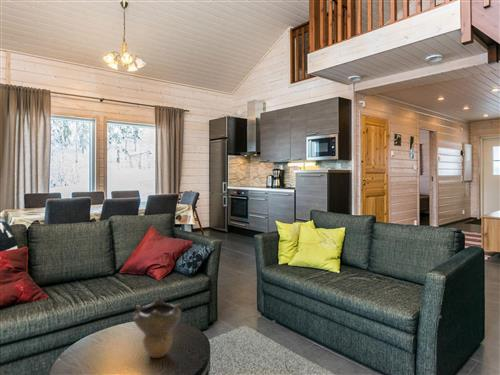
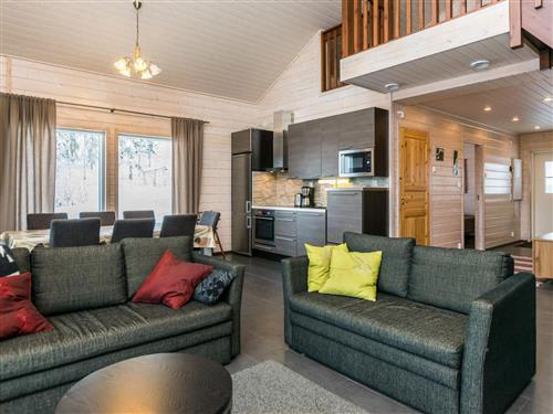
- decorative bowl (157, 329)
